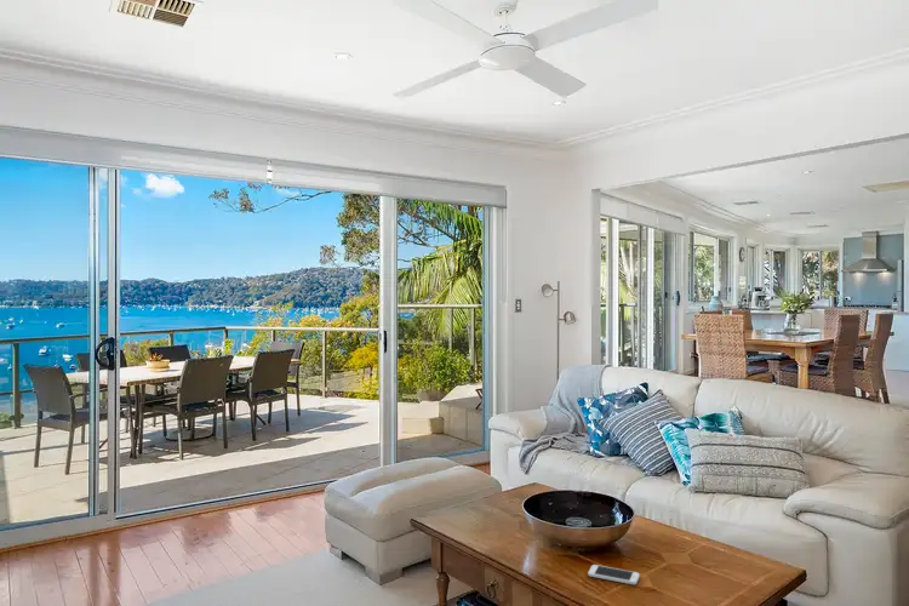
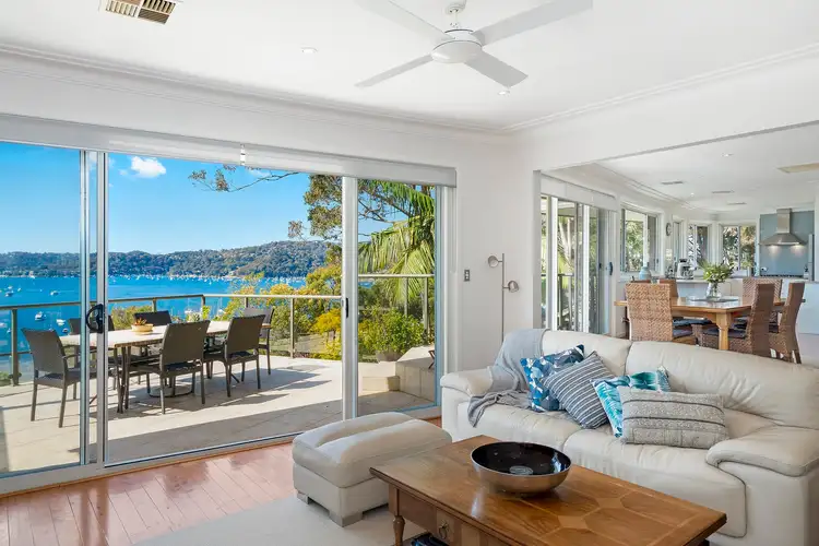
- smartphone (613, 573)
